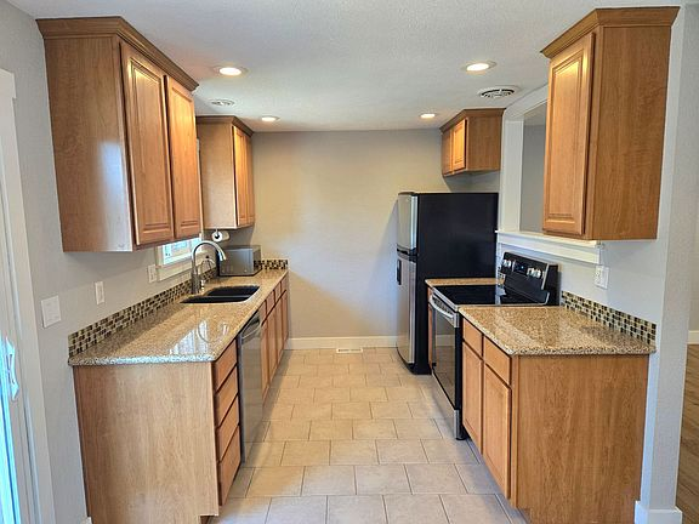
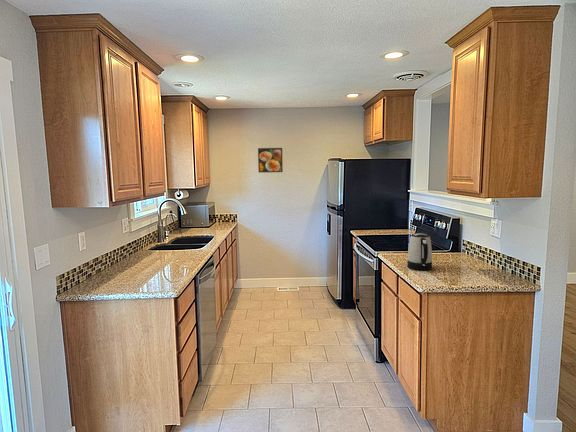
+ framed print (270, 160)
+ kettle (420, 251)
